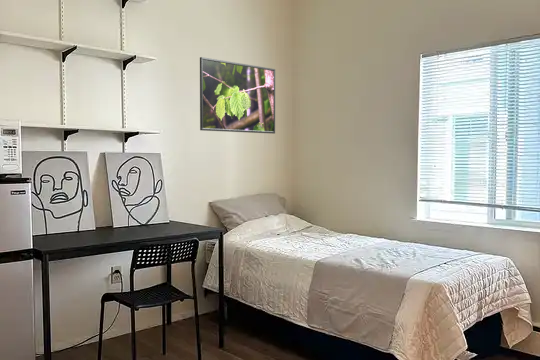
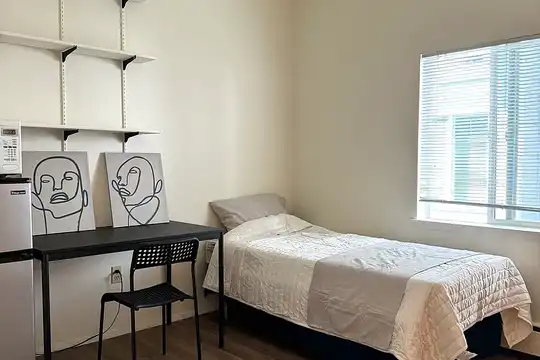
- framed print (239, 97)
